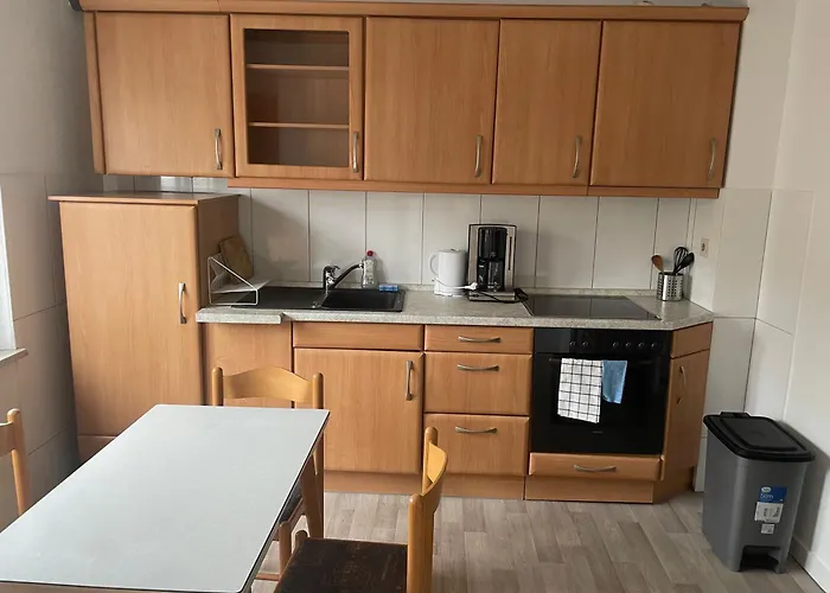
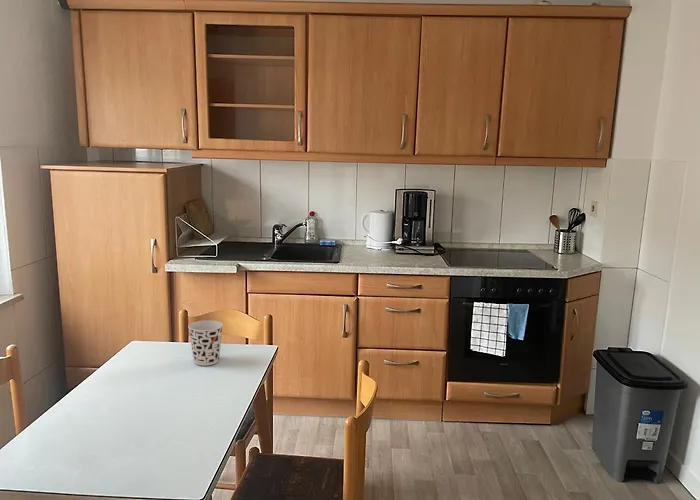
+ cup (206, 343)
